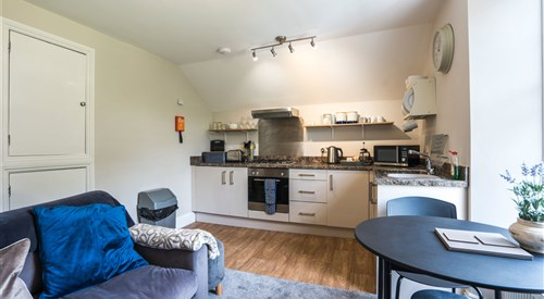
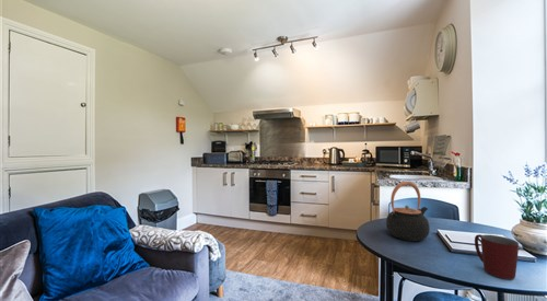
+ teapot (409, 208)
+ mug (493, 254)
